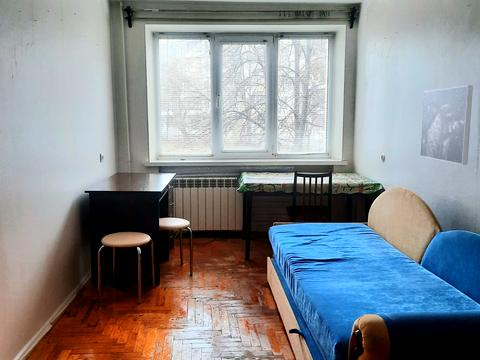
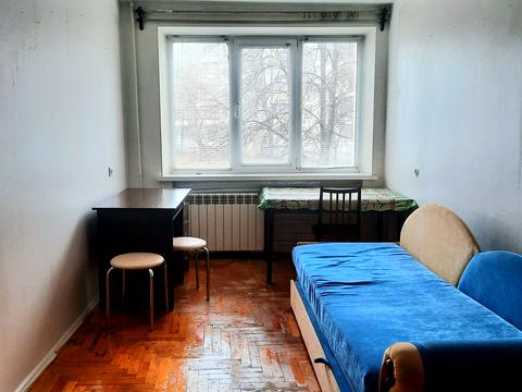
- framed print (443, 124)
